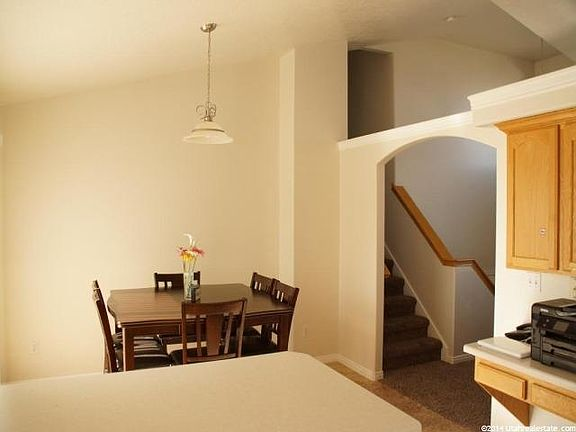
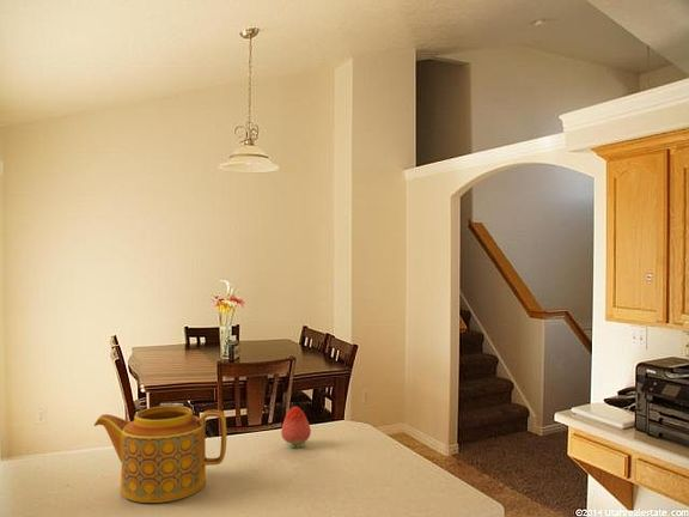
+ fruit (295, 425)
+ teapot (160, 449)
